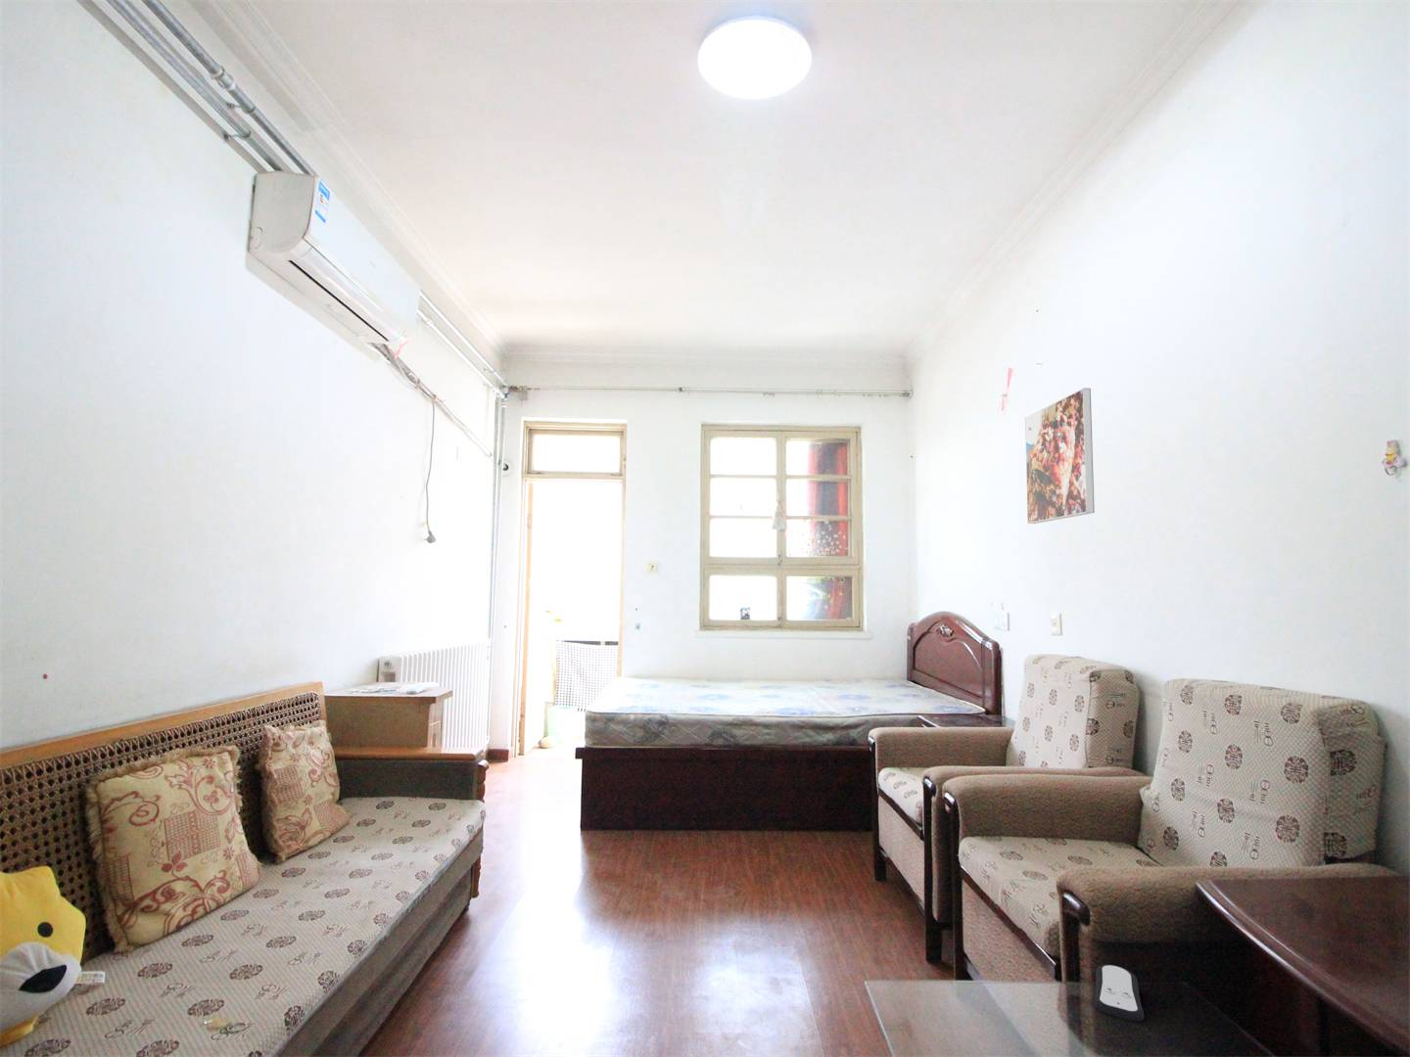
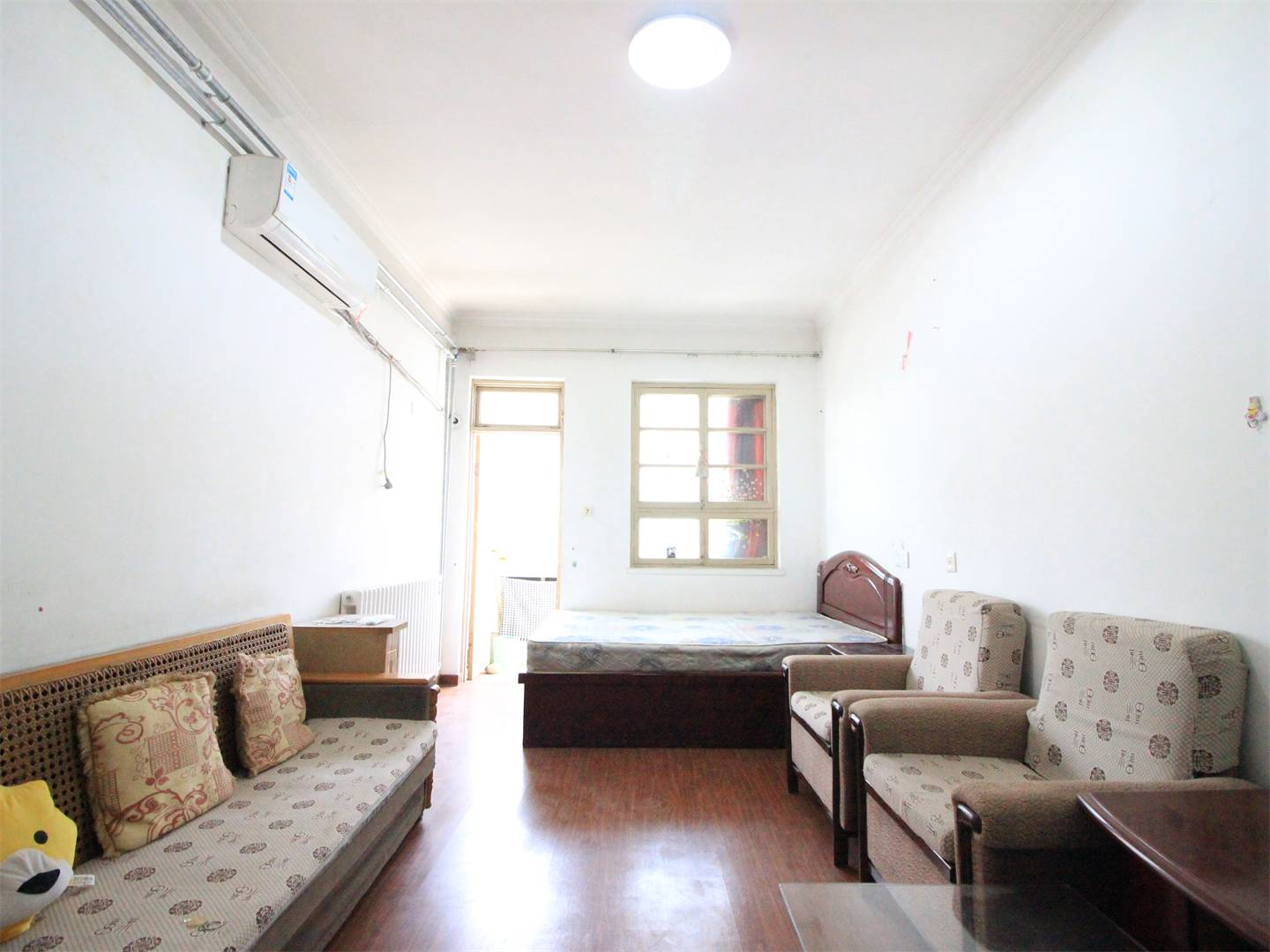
- remote control (1117, 990)
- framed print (1057, 461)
